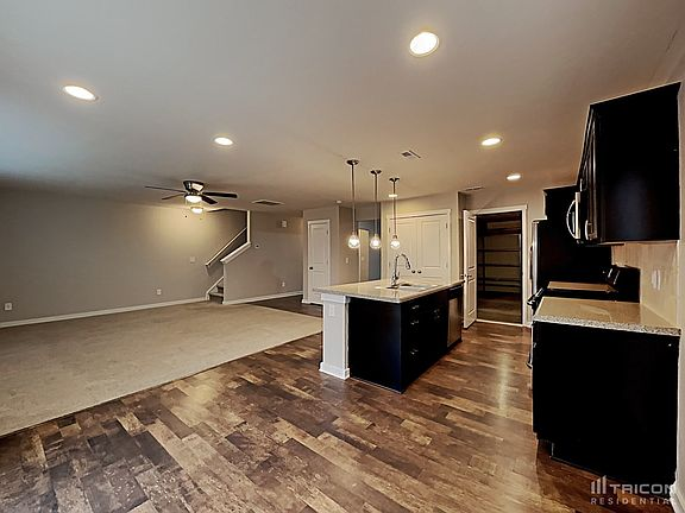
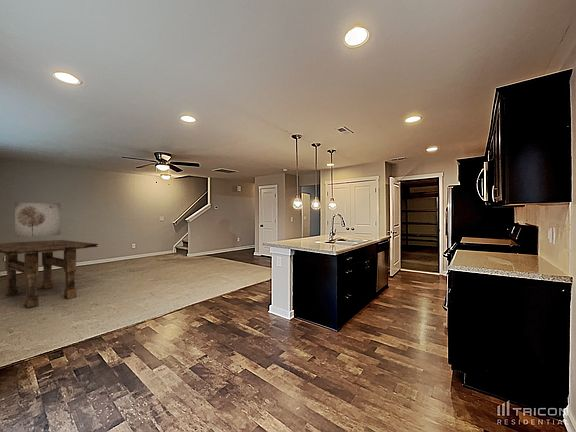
+ dining table (37, 270)
+ wall art (38, 219)
